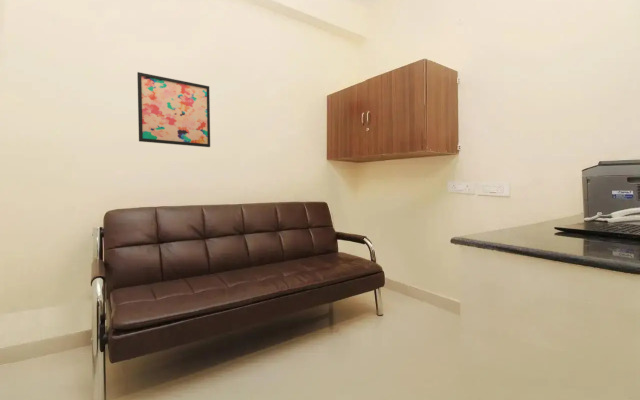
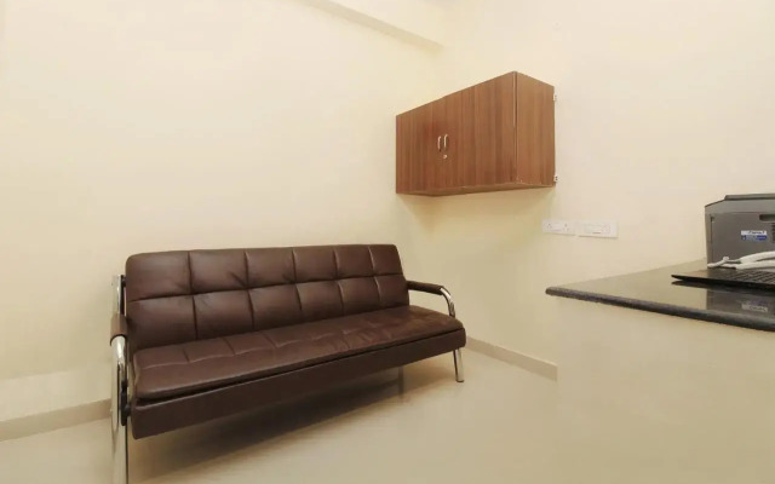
- wall art (176, 112)
